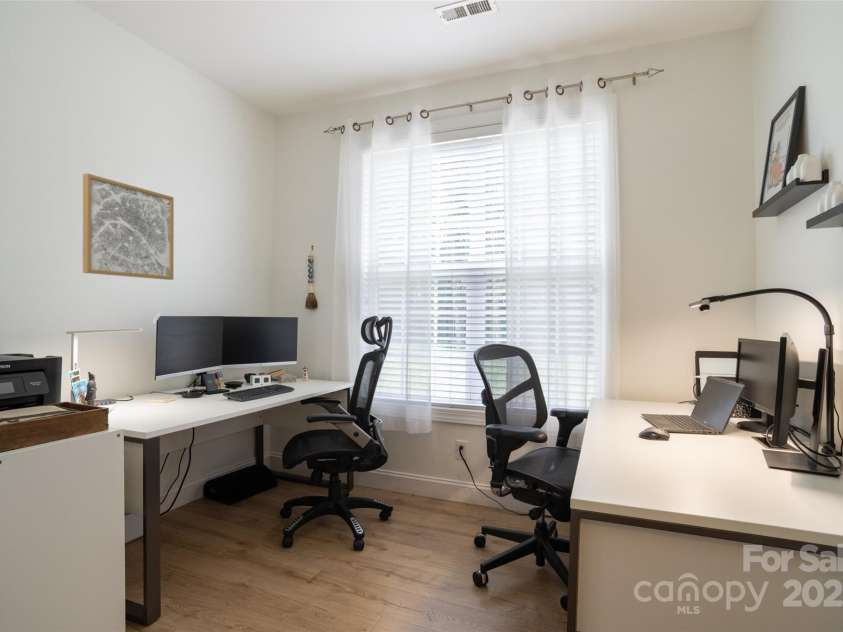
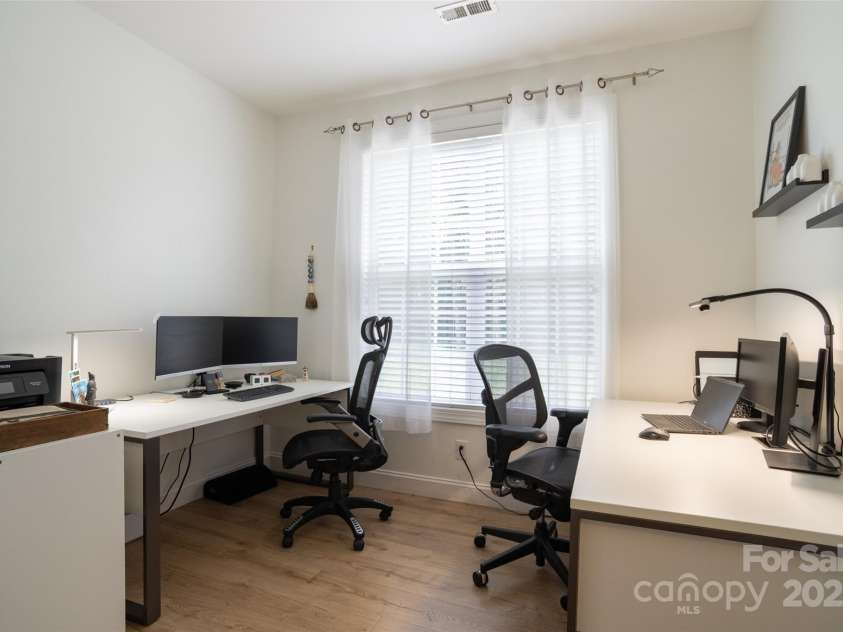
- wall art (132, 231)
